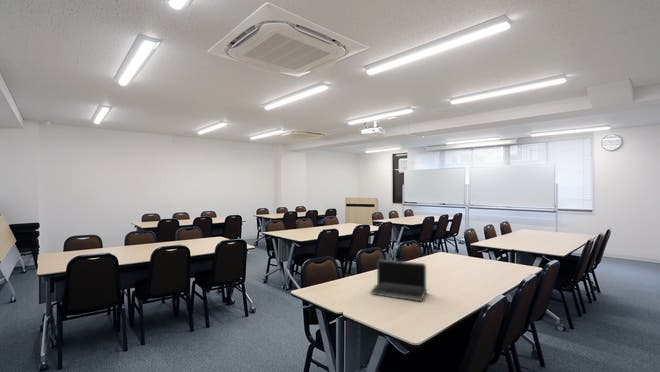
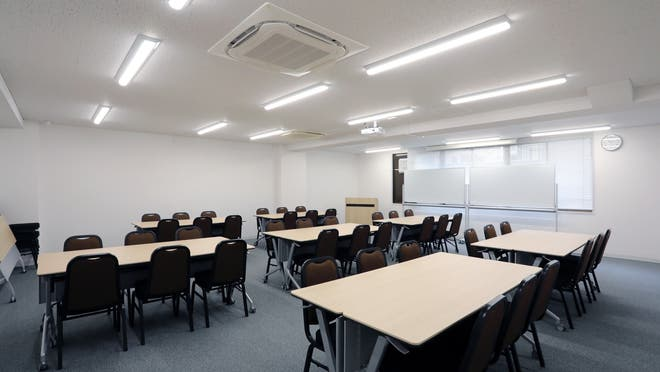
- laptop (397, 277)
